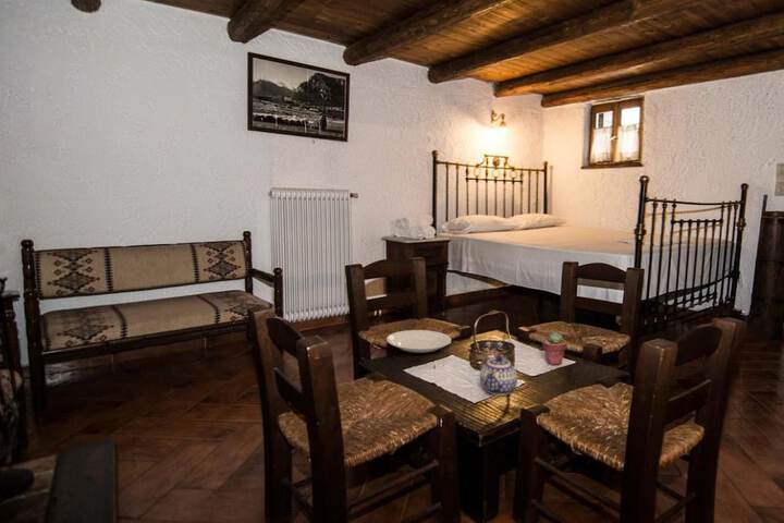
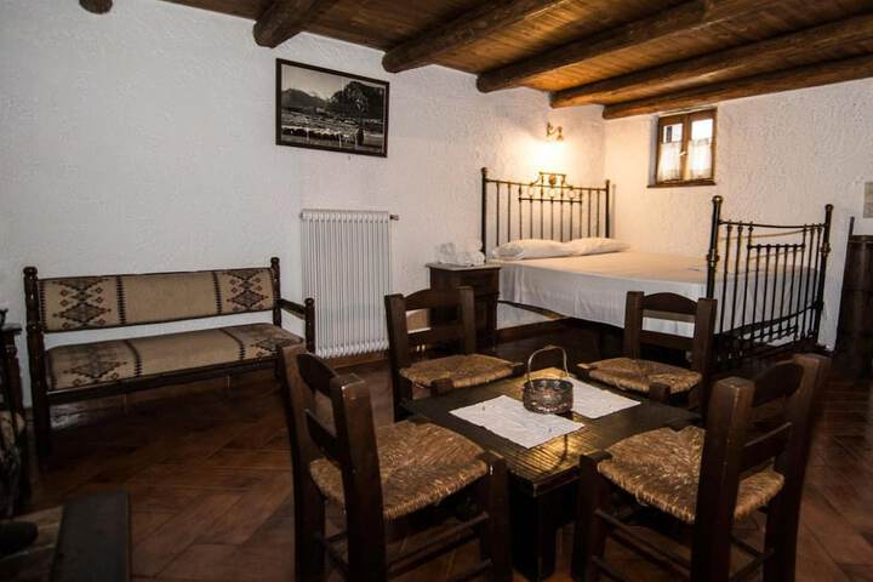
- plate (418, 343)
- potted succulent (554, 346)
- teapot (498, 373)
